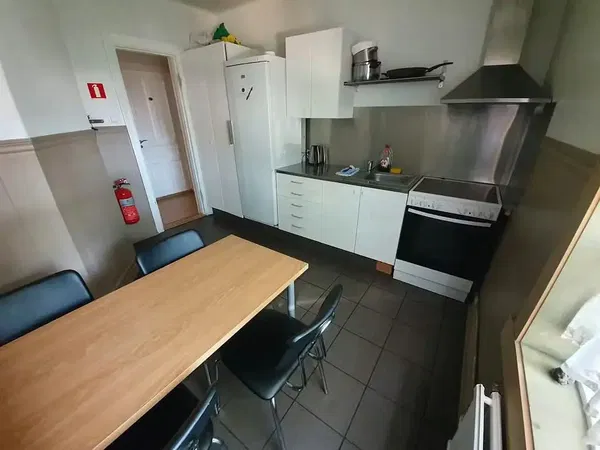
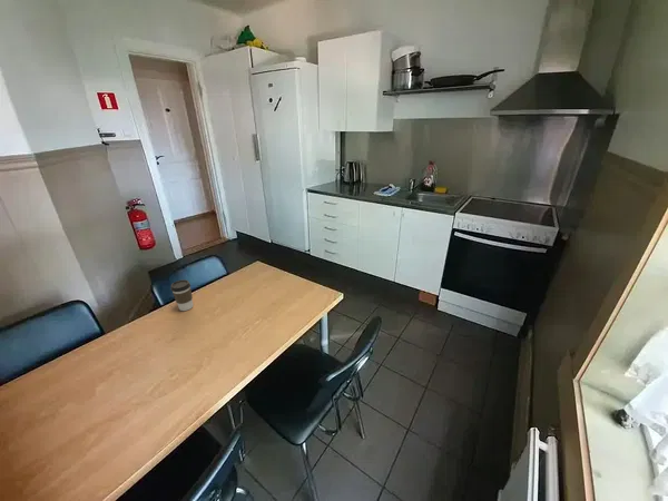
+ coffee cup (183, 295)
